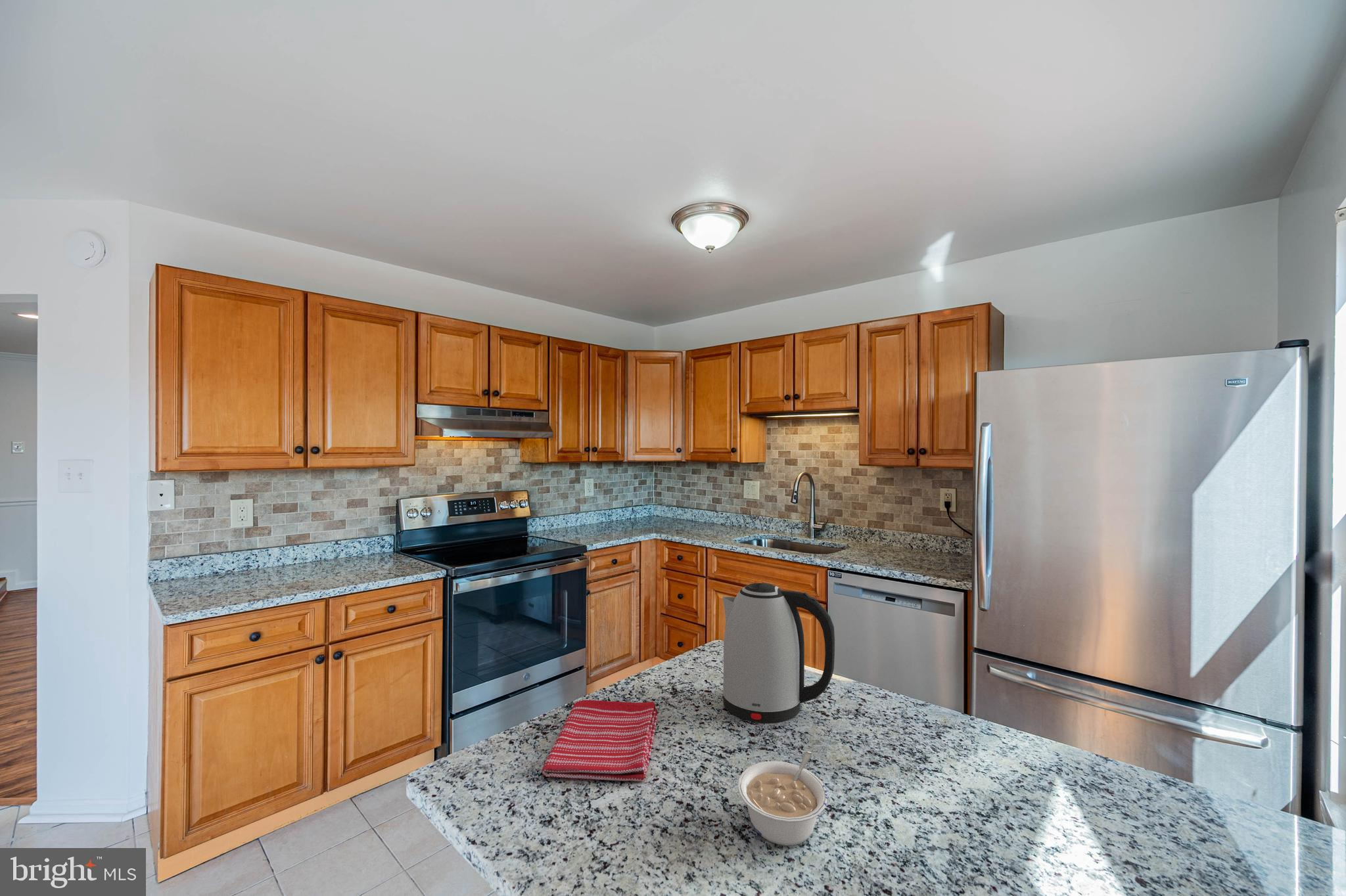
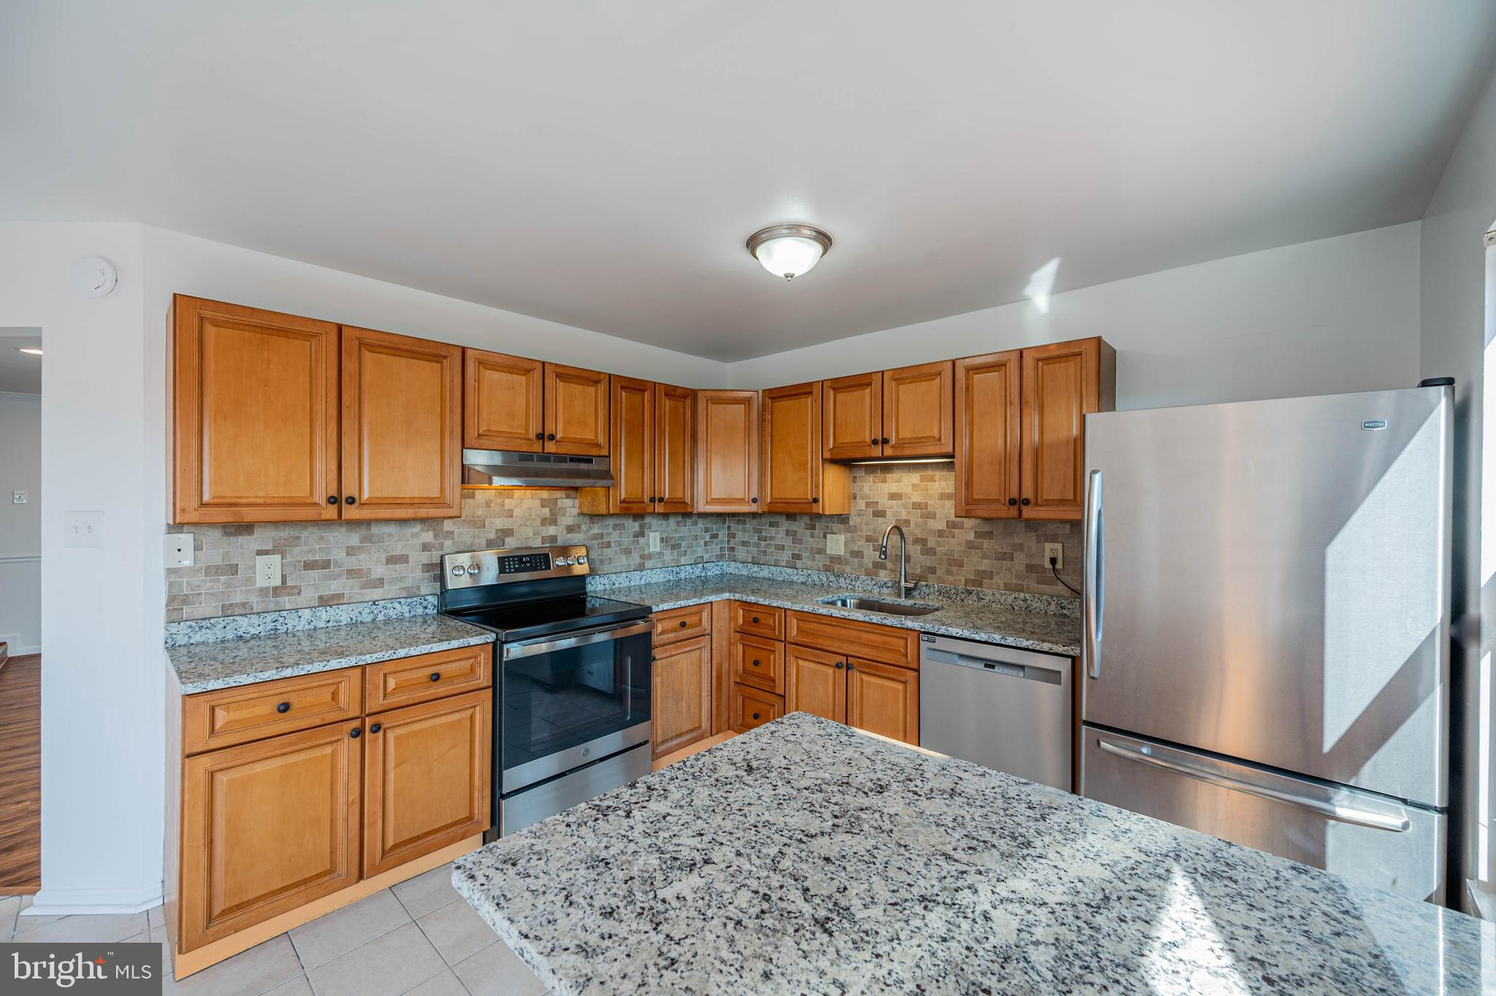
- kettle (777, 646)
- legume (781, 799)
- dish towel (605, 735)
